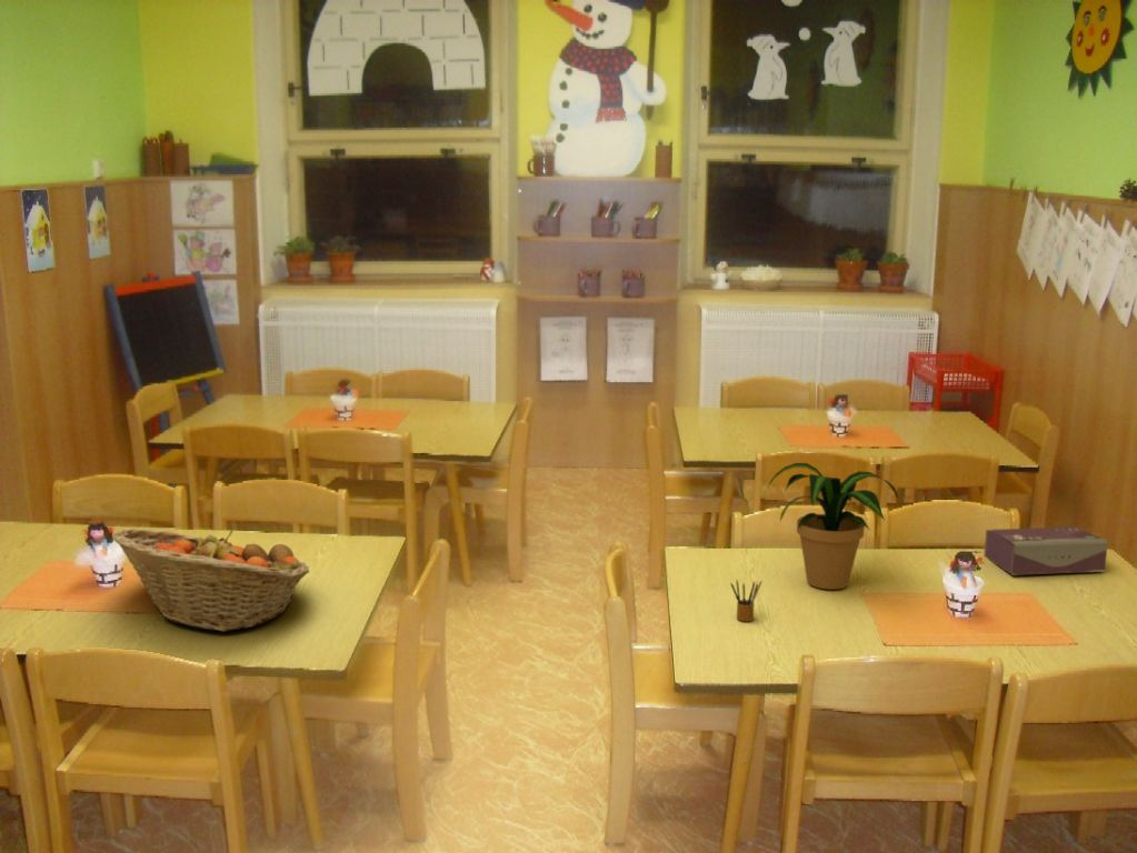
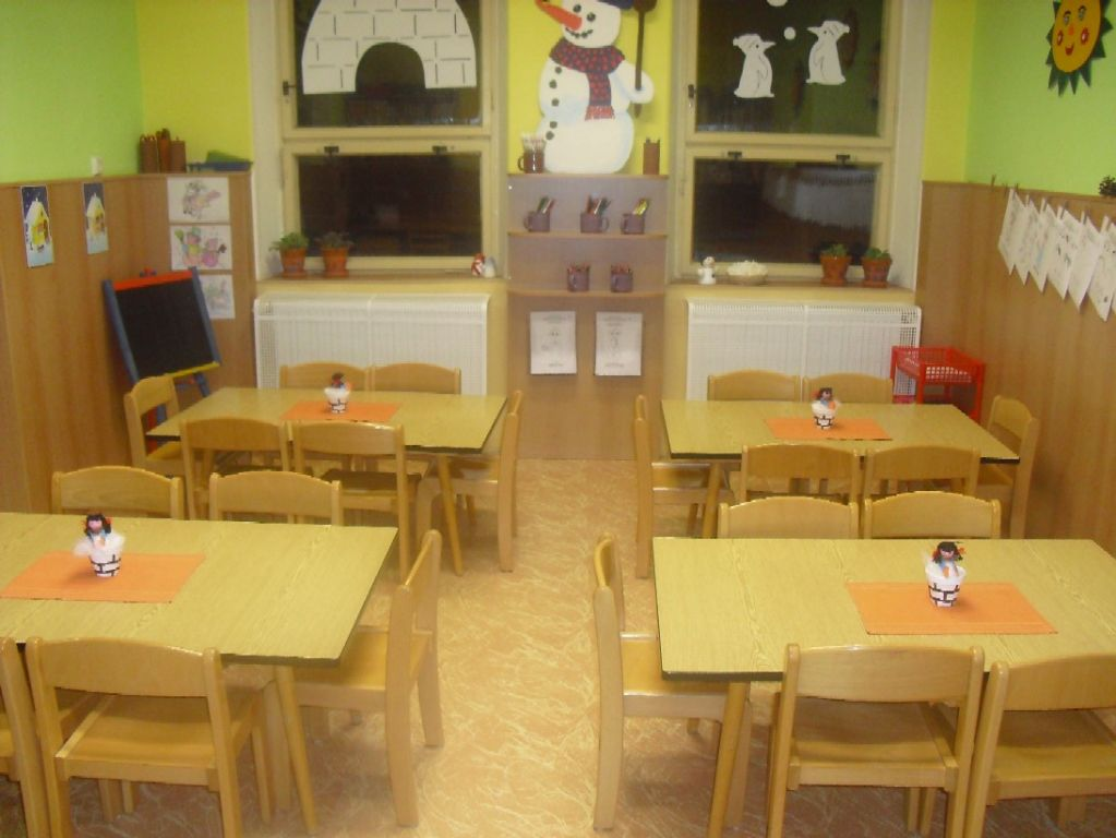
- tissue box (1044, 549)
- pencil box (744, 599)
- potted plant (829, 525)
- fruit basket (212, 568)
